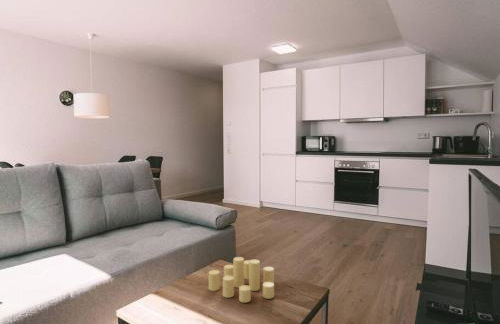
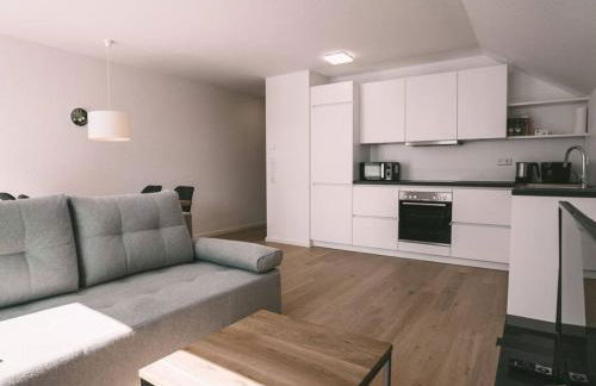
- candle (245, 273)
